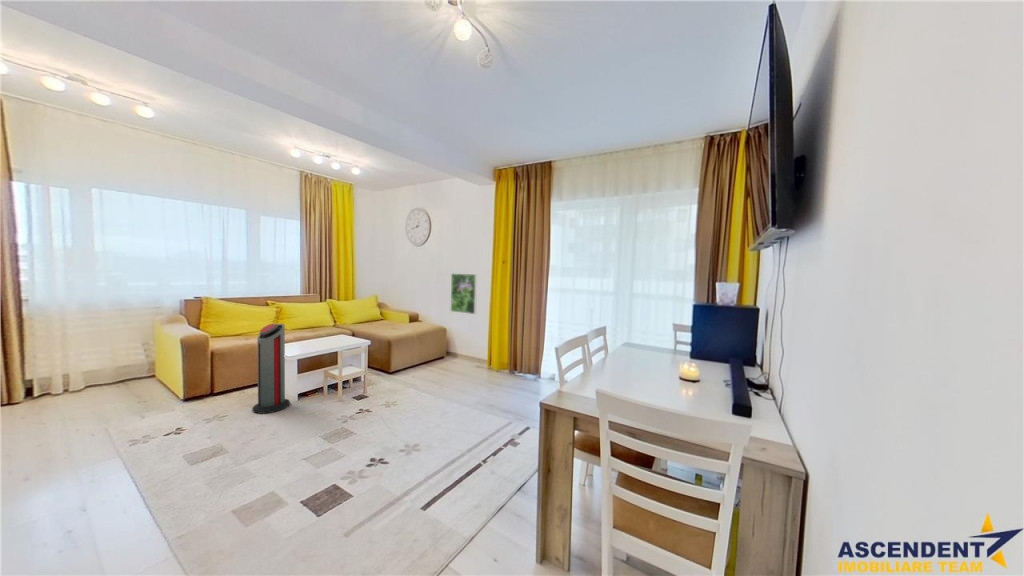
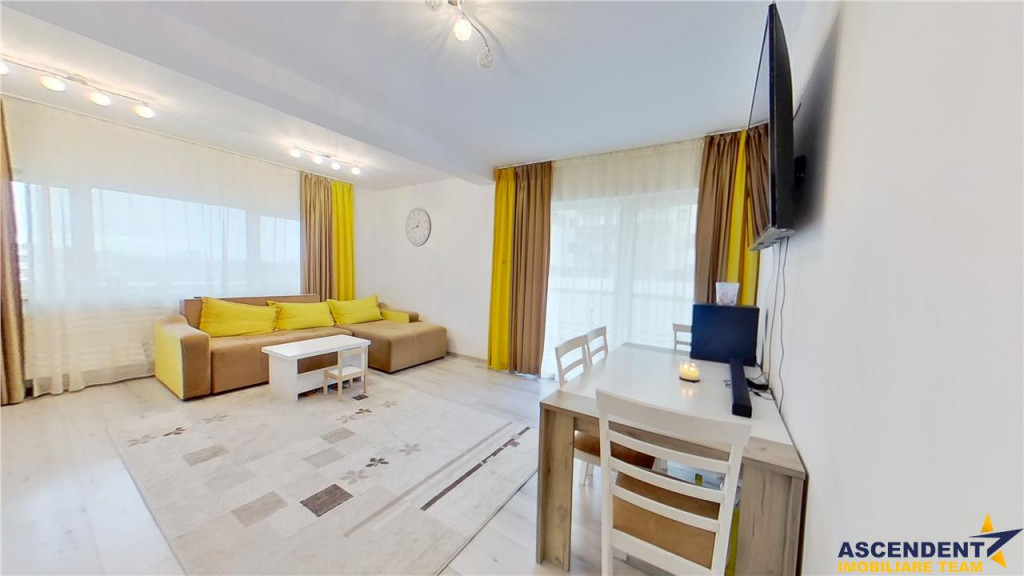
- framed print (463, 293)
- air purifier (271, 365)
